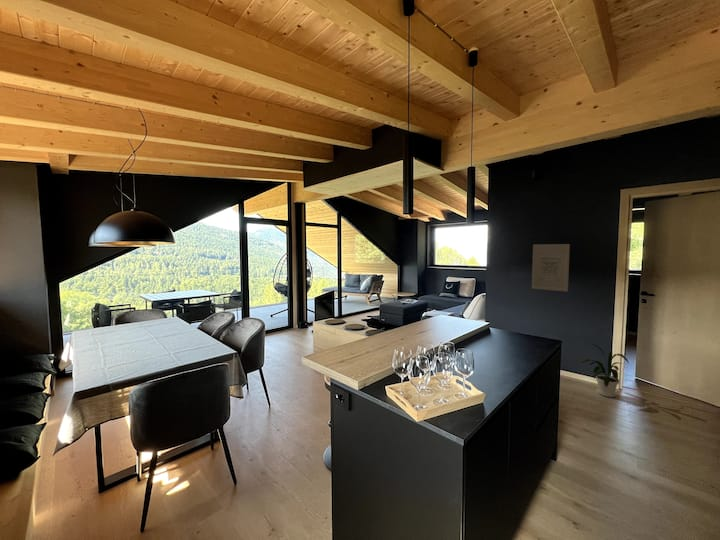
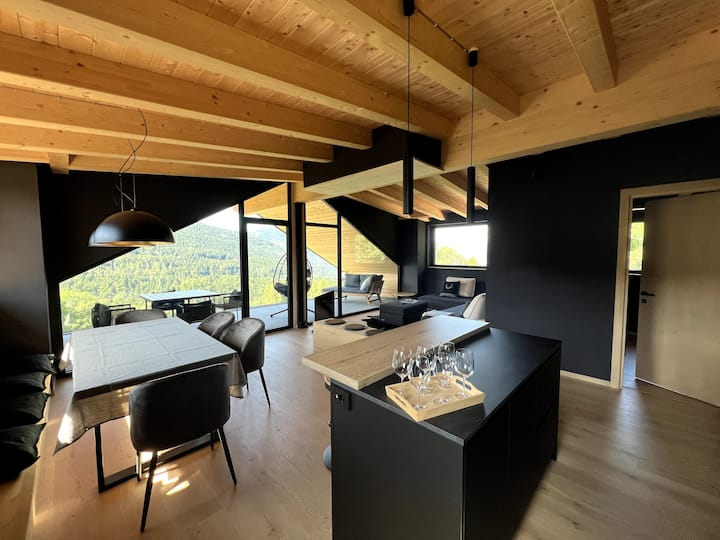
- house plant (604, 370)
- wall art (549, 267)
